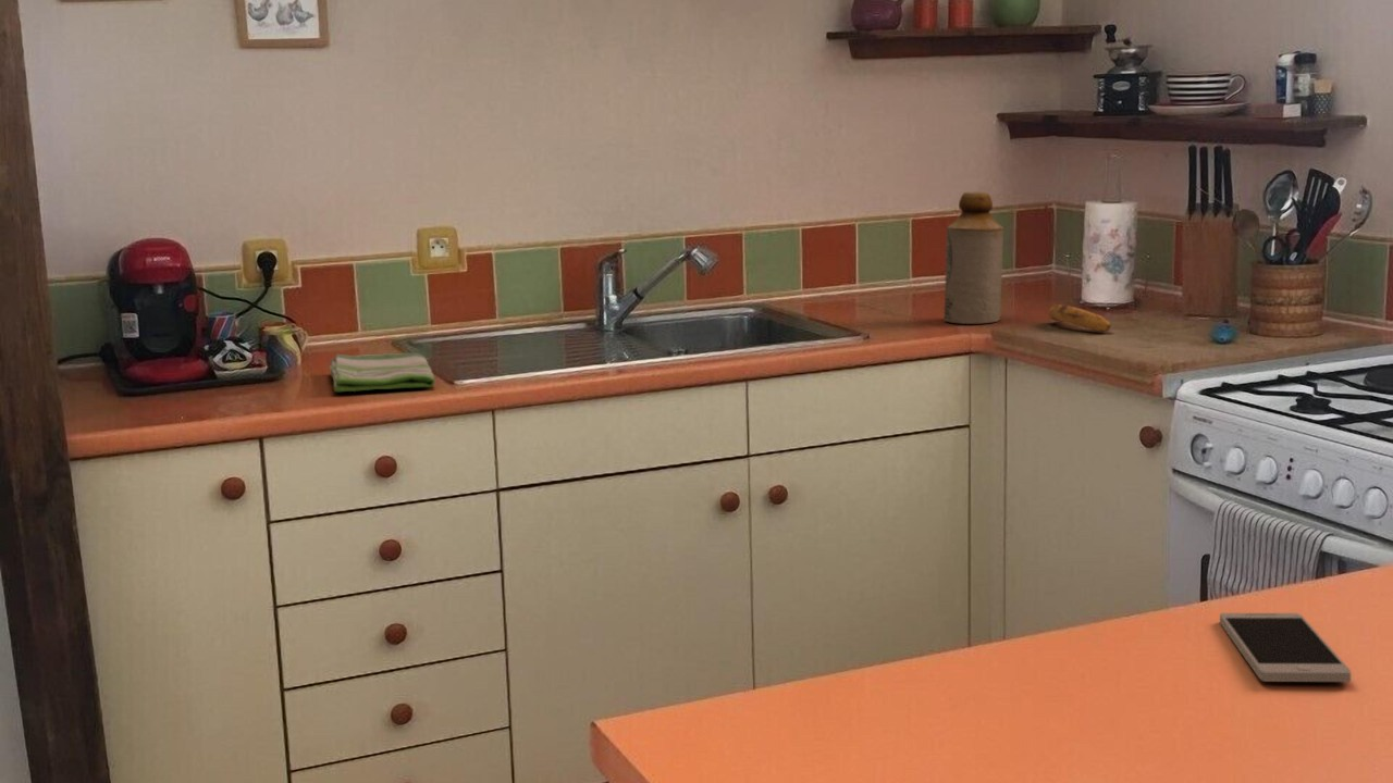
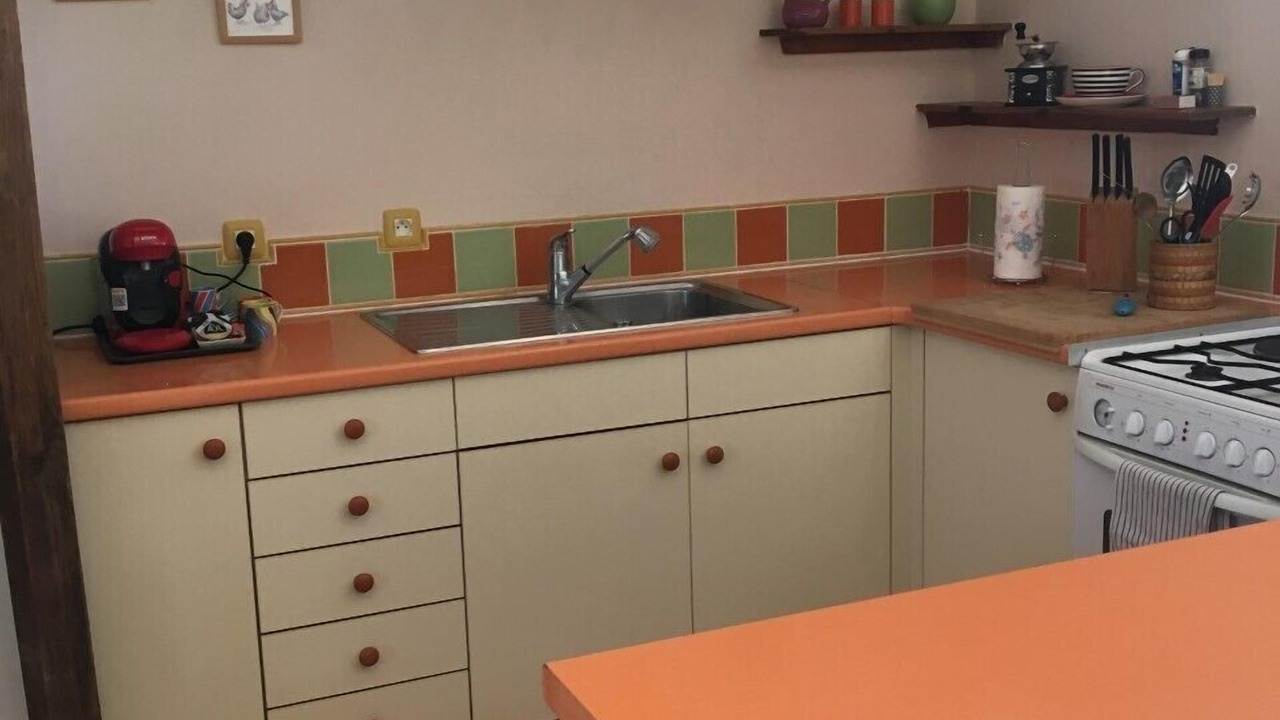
- dish towel (381, 370)
- banana (1076, 316)
- bottle (973, 256)
- smartphone (1281, 645)
